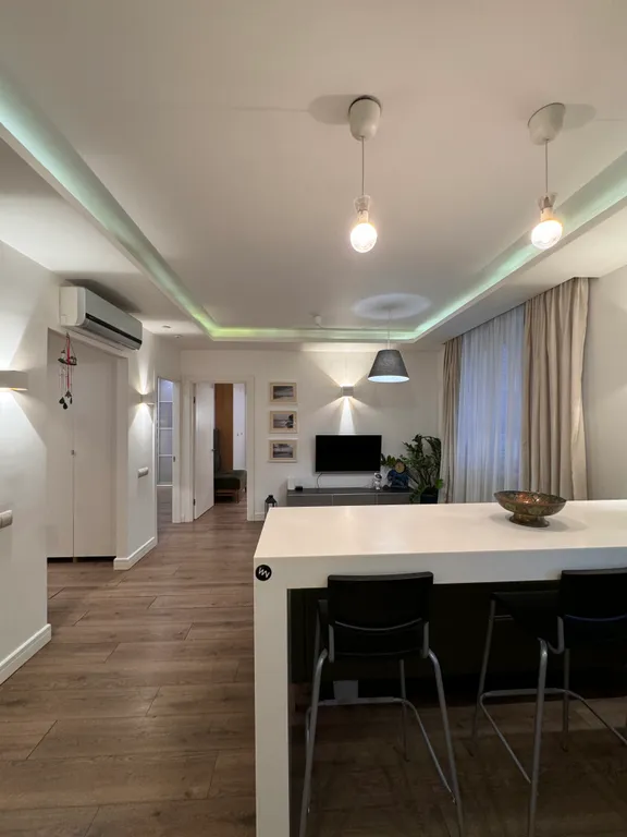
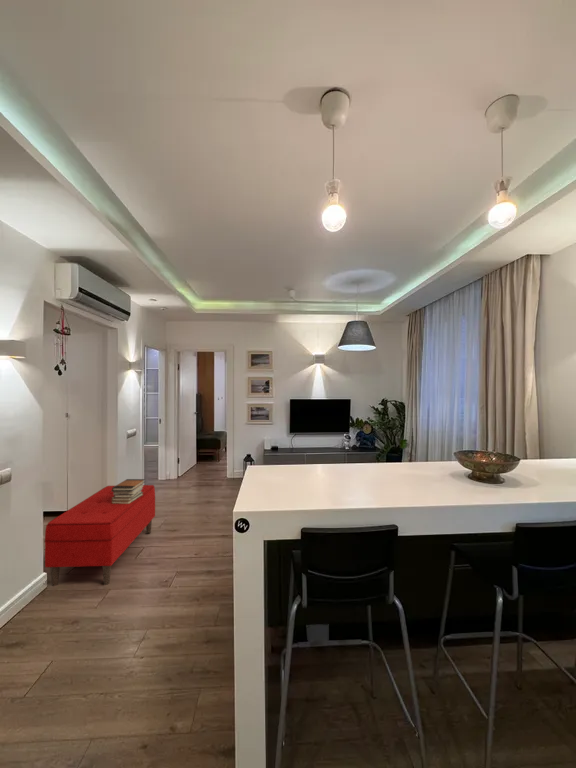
+ bench (108, 528)
+ book stack (128, 490)
